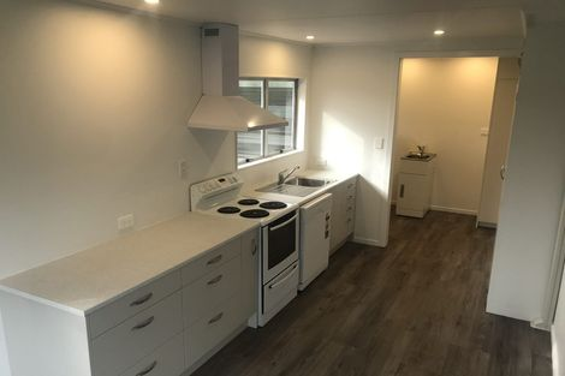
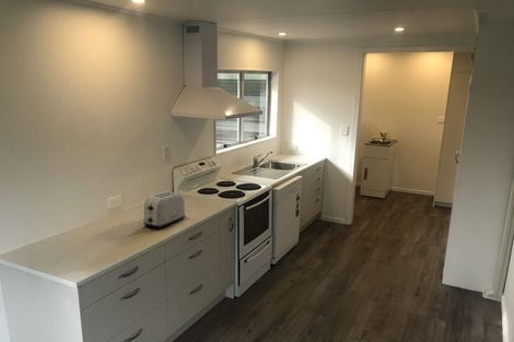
+ toaster (164, 208)
